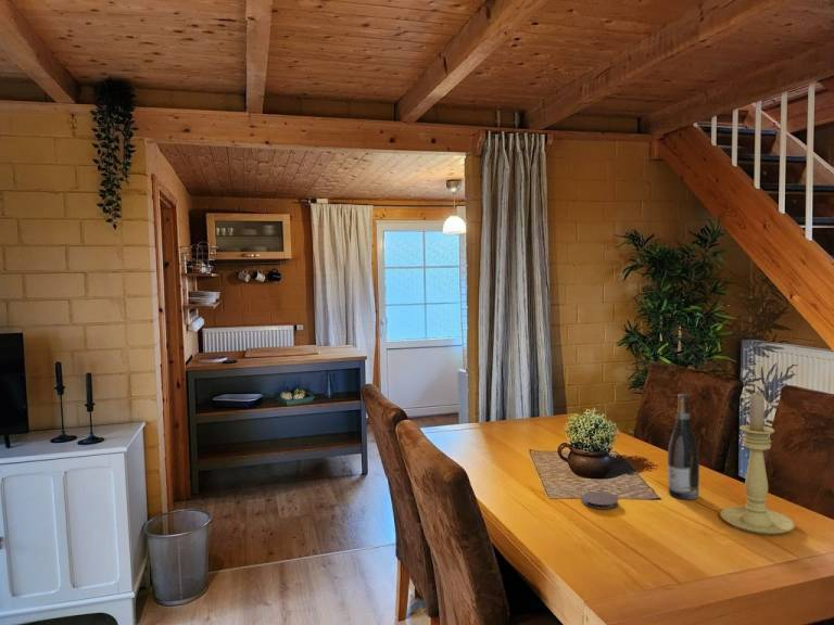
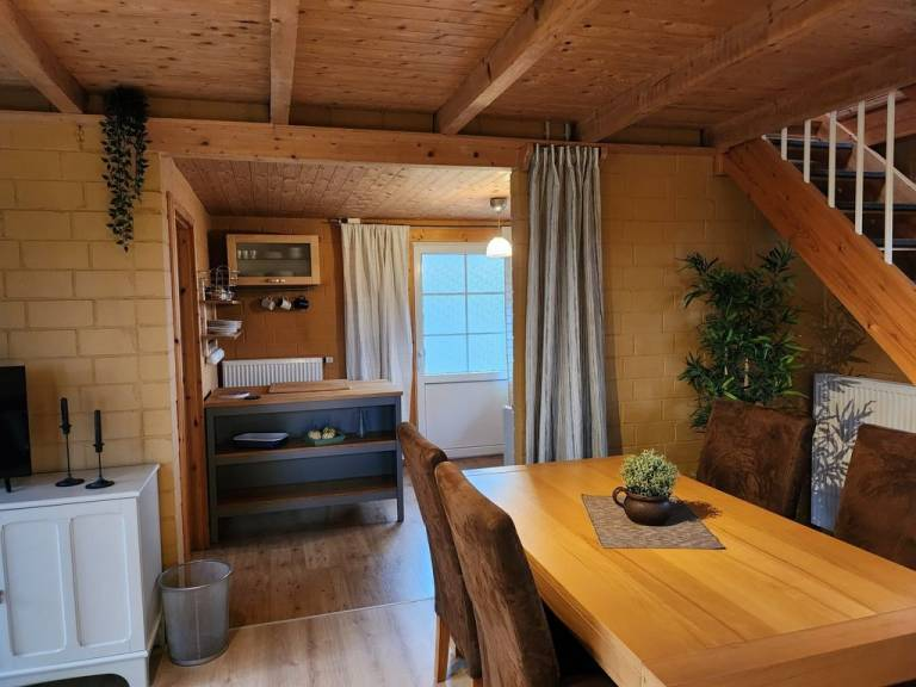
- wine bottle (683, 444)
- coaster (599, 500)
- candle holder (756, 457)
